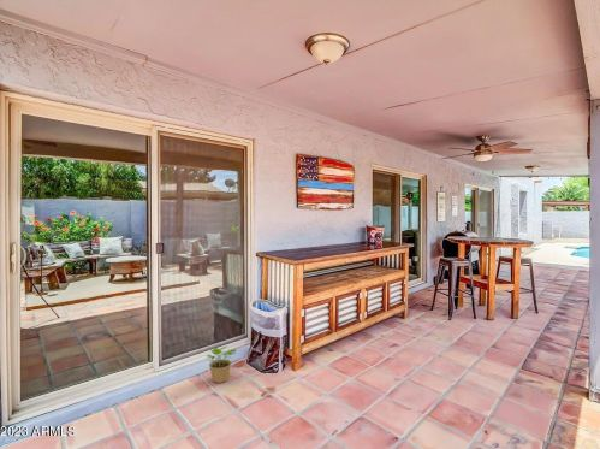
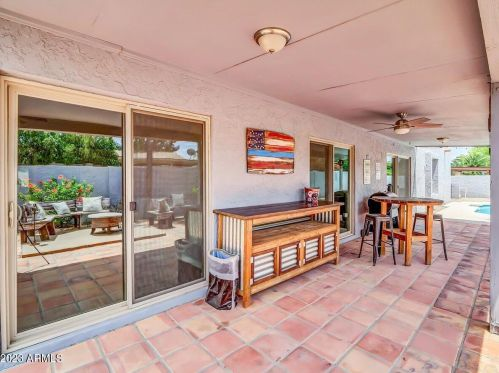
- potted plant (218, 360)
